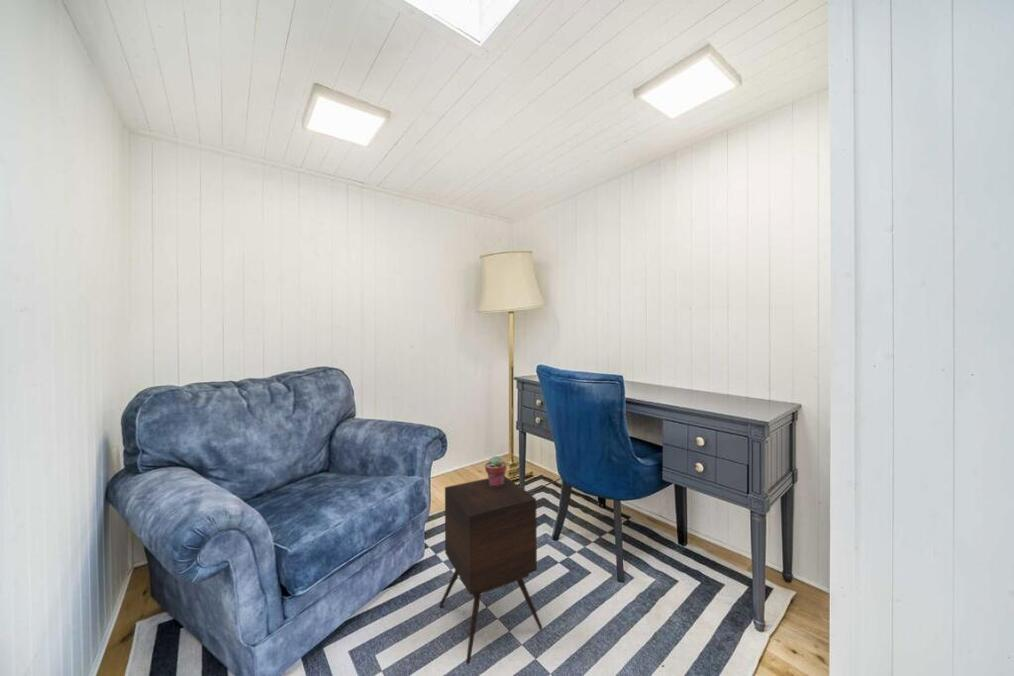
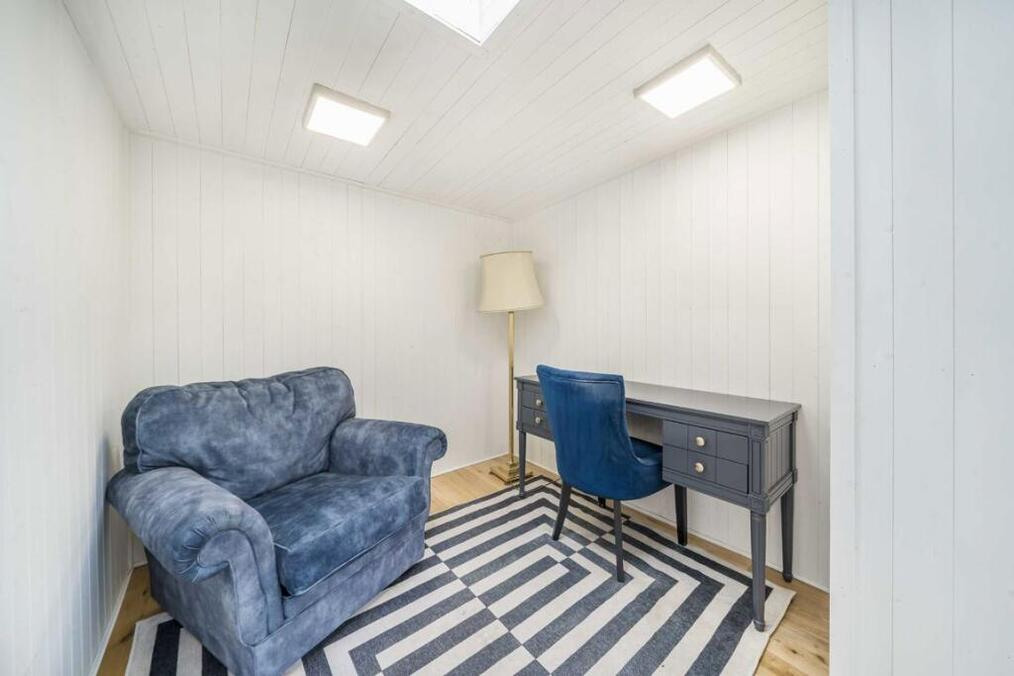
- potted succulent (495, 469)
- side table (489, 554)
